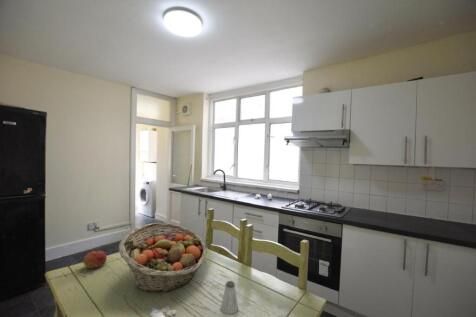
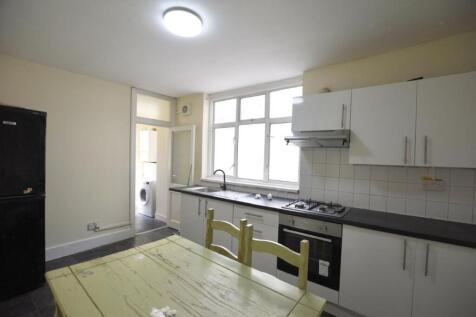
- fruit basket (167, 252)
- apple (95, 258)
- saltshaker (229, 295)
